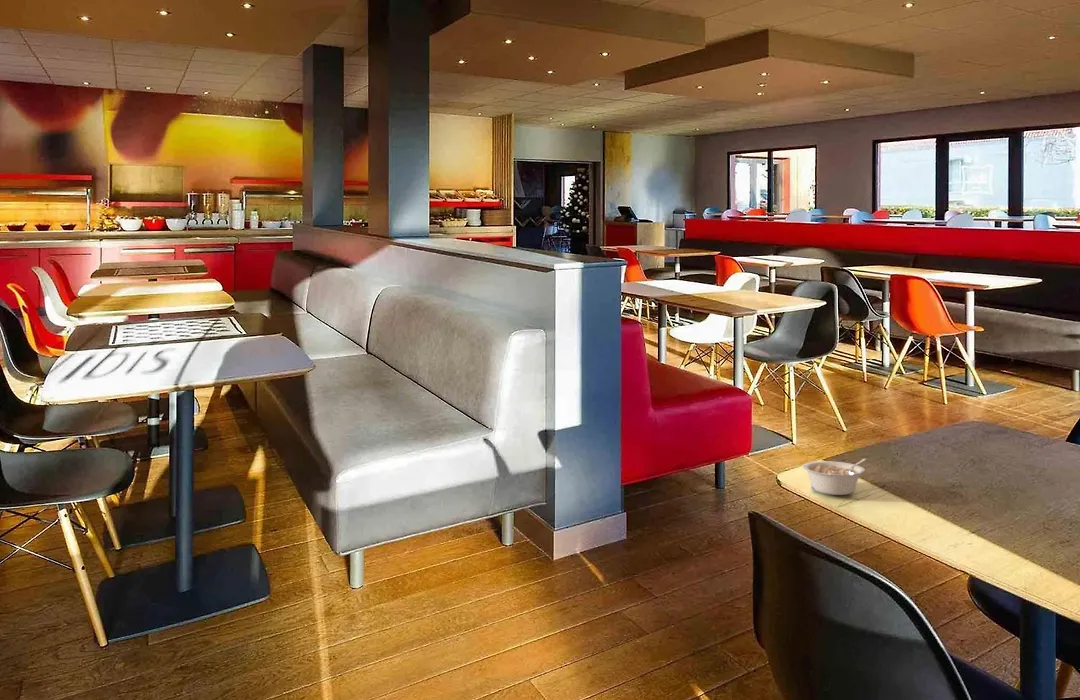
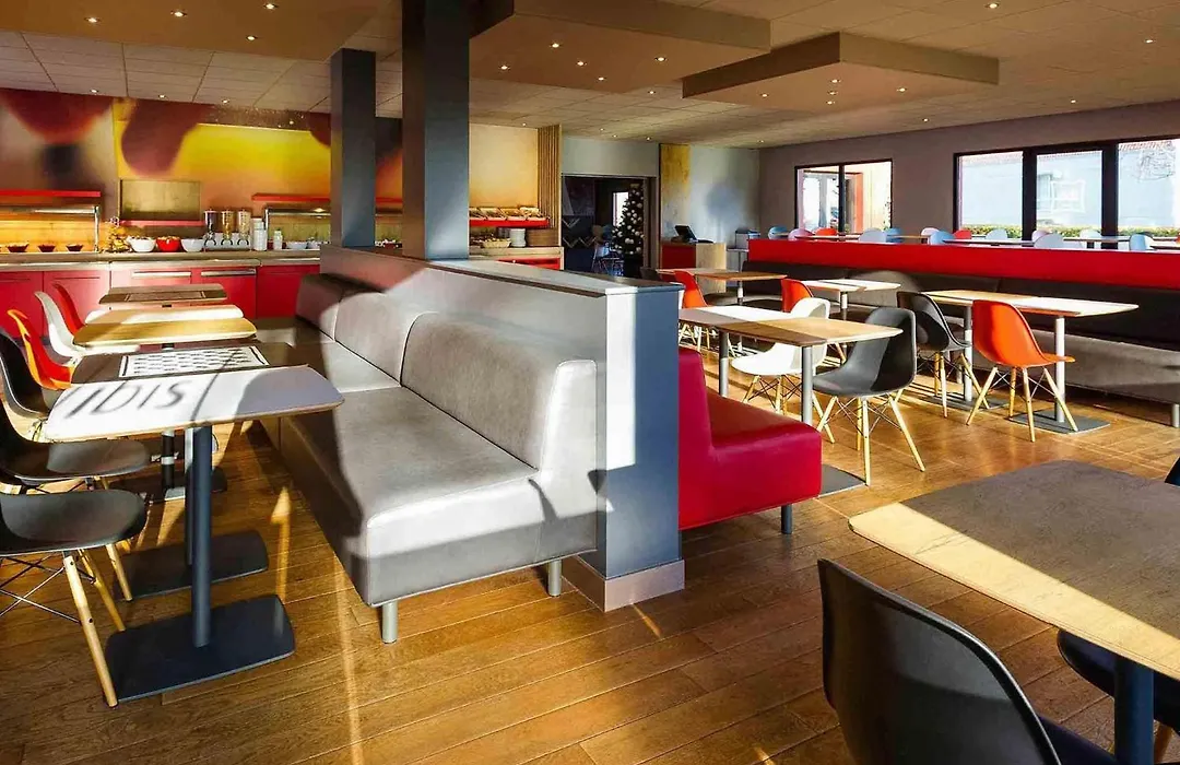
- legume (833, 476)
